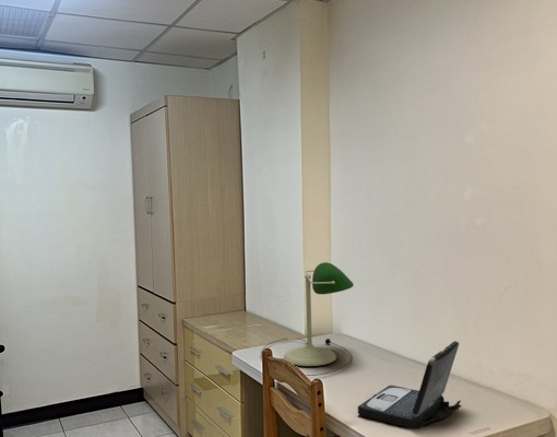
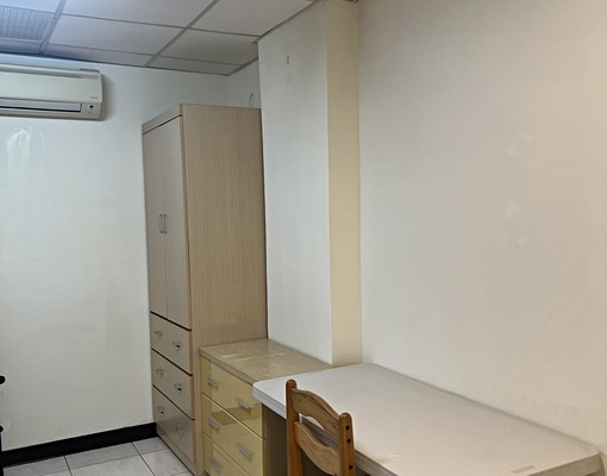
- desk lamp (307, 310)
- laptop (422, 381)
